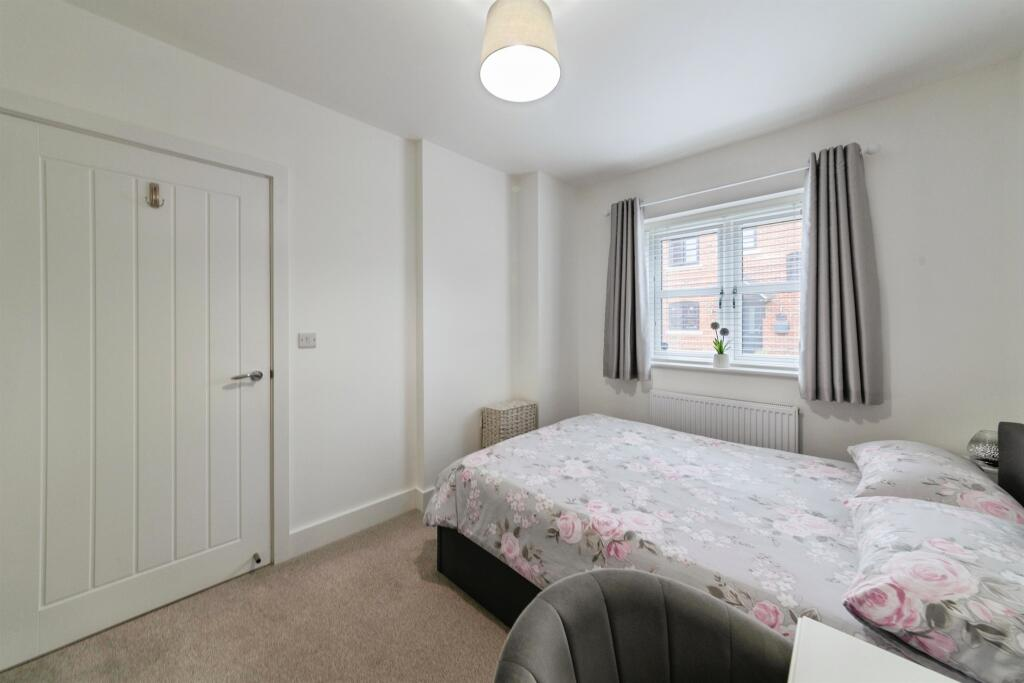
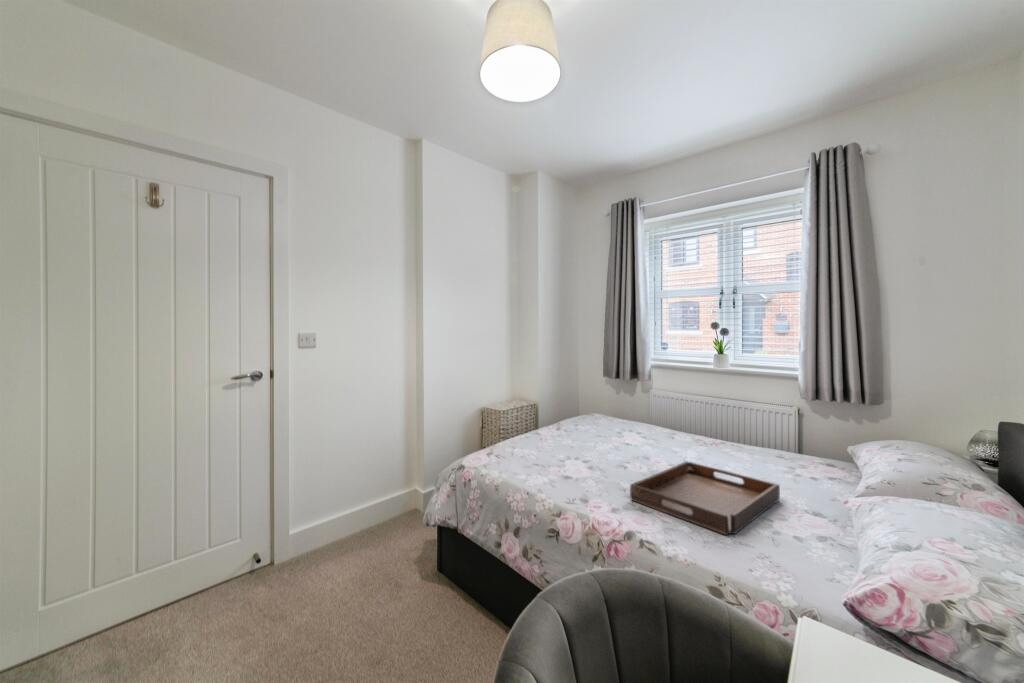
+ serving tray (704, 492)
